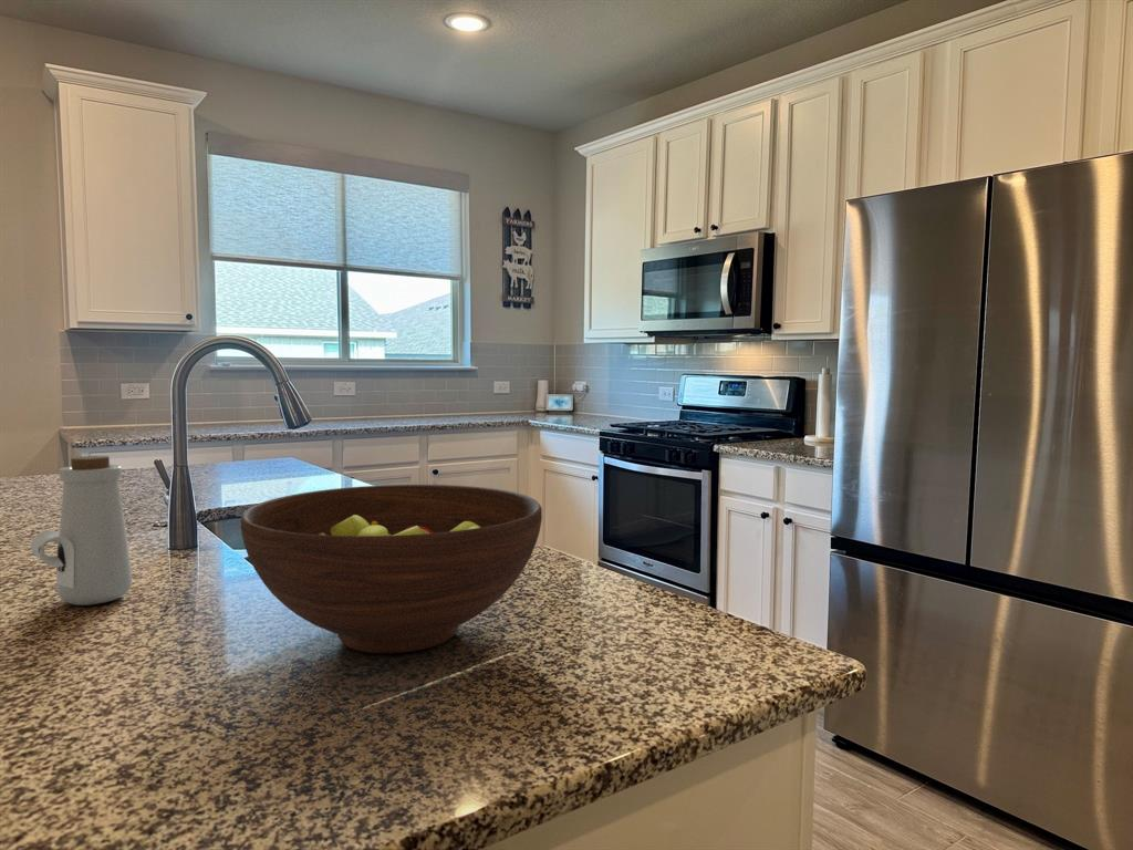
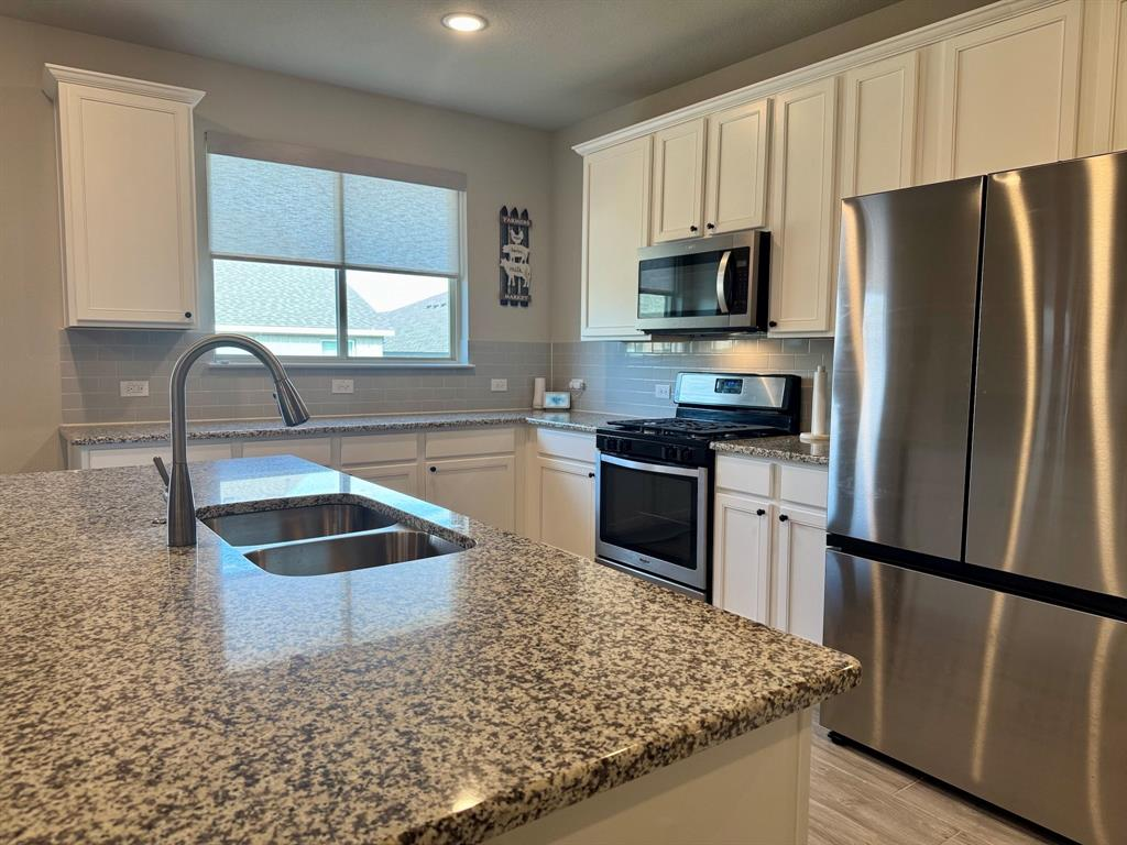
- bottle (82, 529)
- fruit bowl (397, 571)
